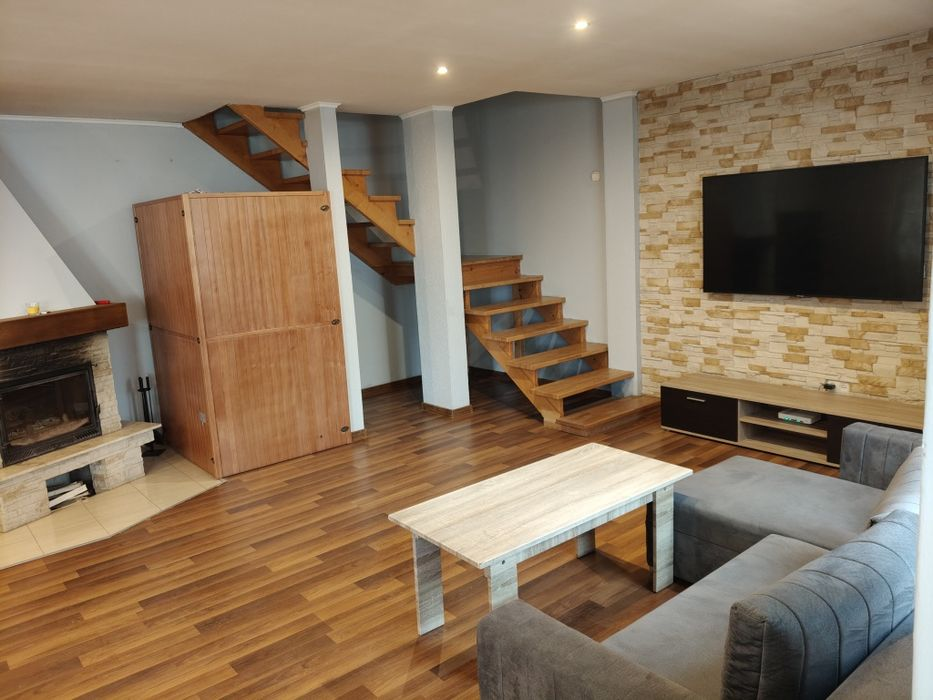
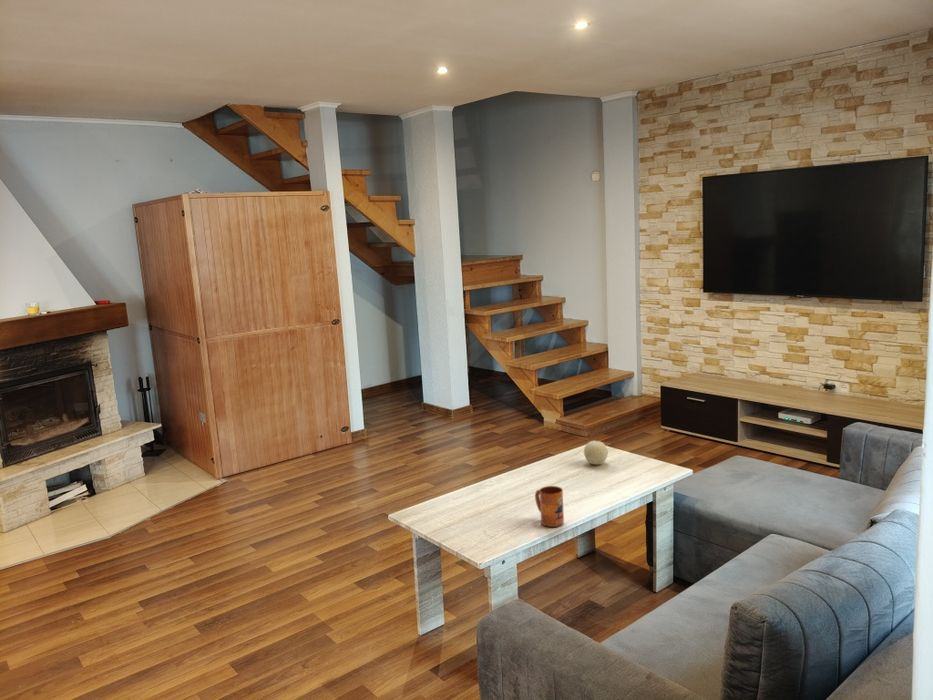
+ mug (547, 504)
+ fruit (596, 452)
